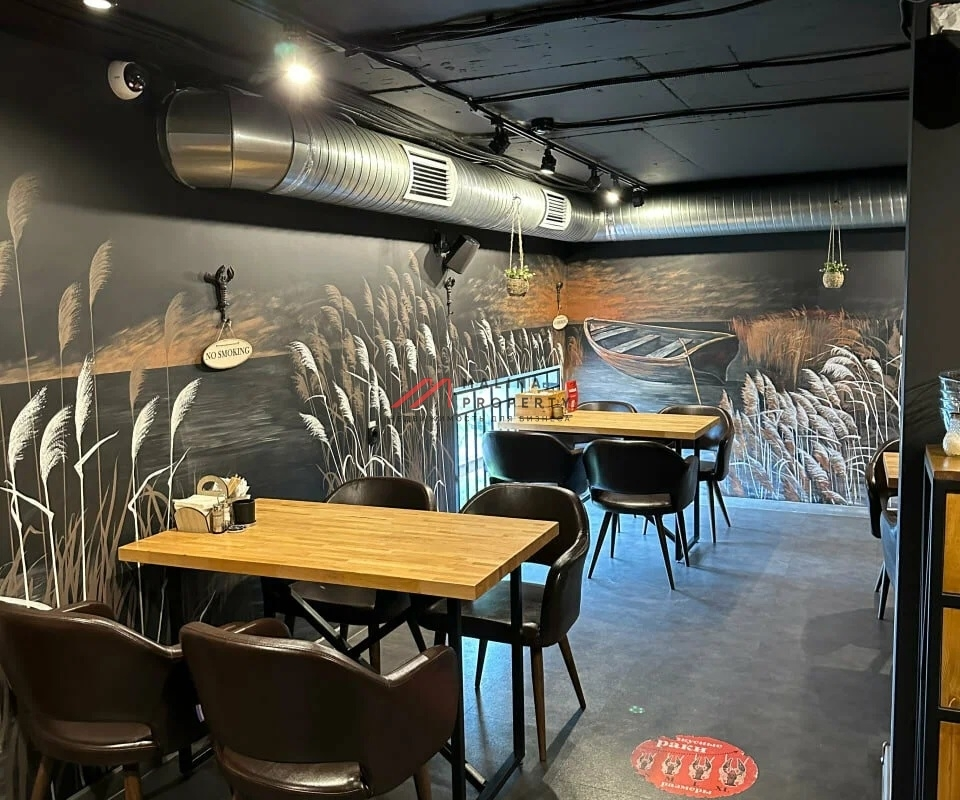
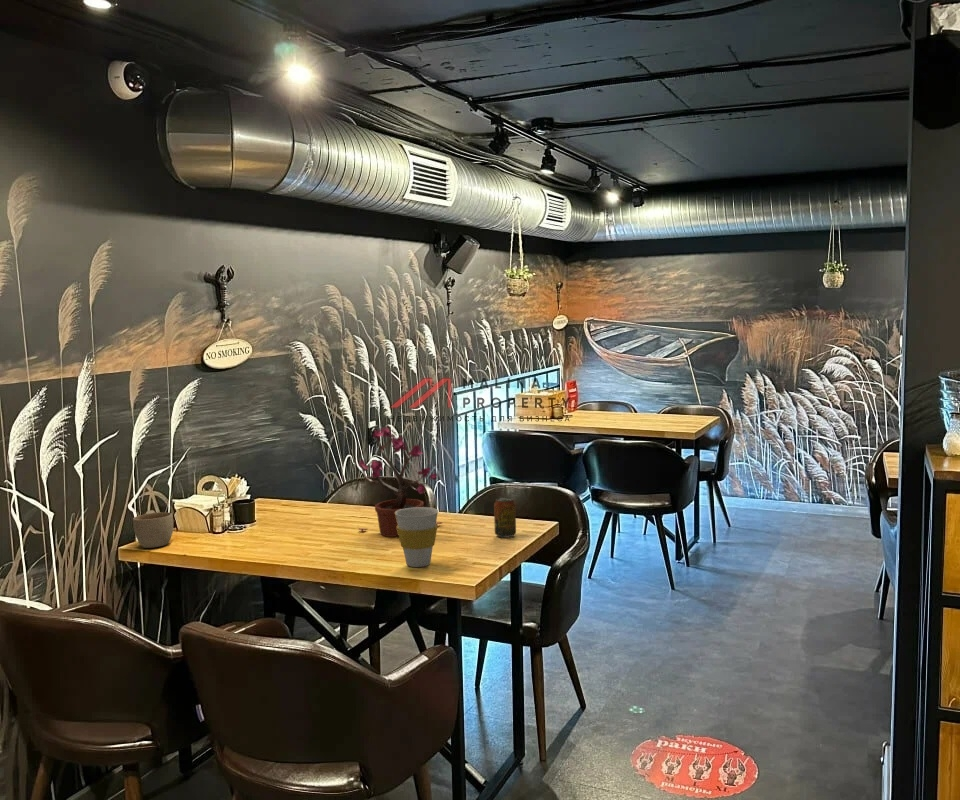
+ beverage can (505, 517)
+ cup (417, 538)
+ cup (154, 528)
+ potted plant (402, 478)
